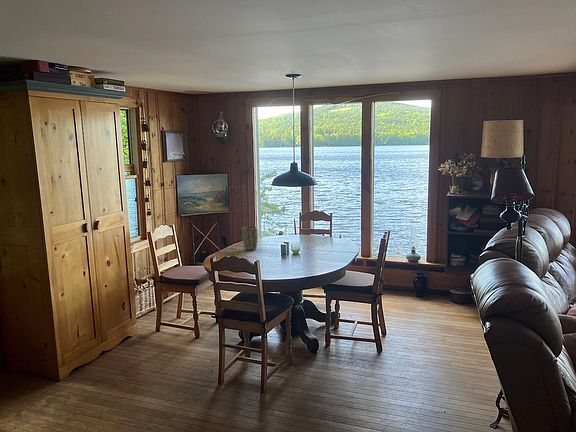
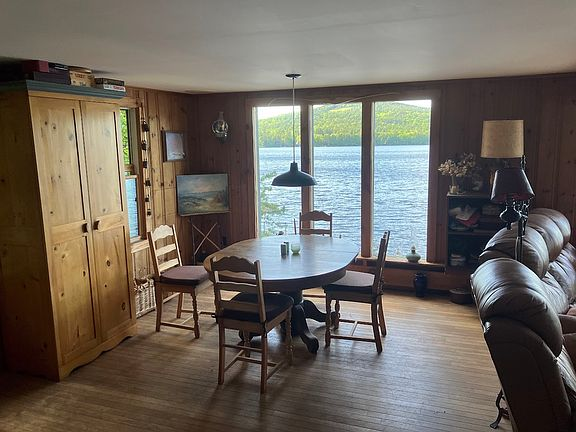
- plant pot (250, 238)
